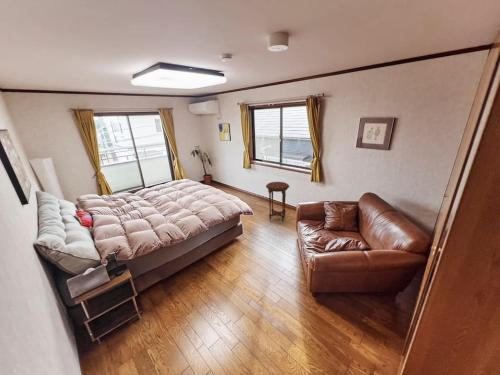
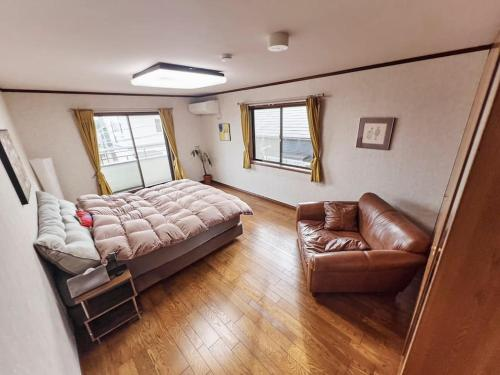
- side table (282, 202)
